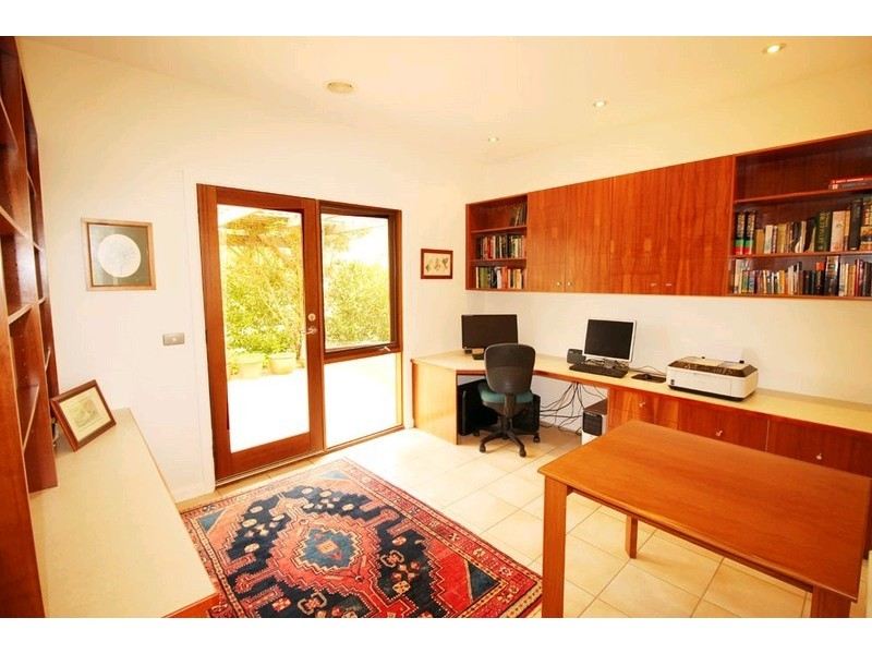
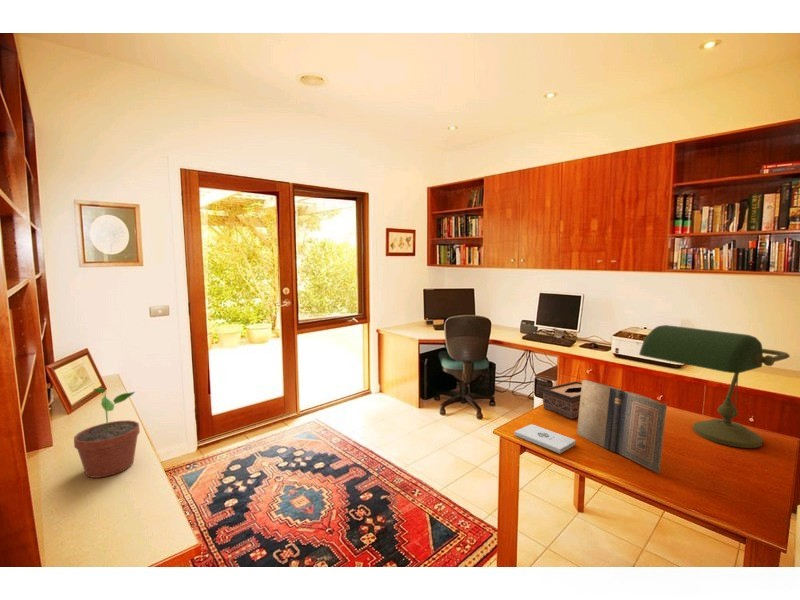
+ book (620, 420)
+ notepad (544, 437)
+ desk lamp (717, 370)
+ tissue box (573, 398)
+ potted plant (107, 425)
